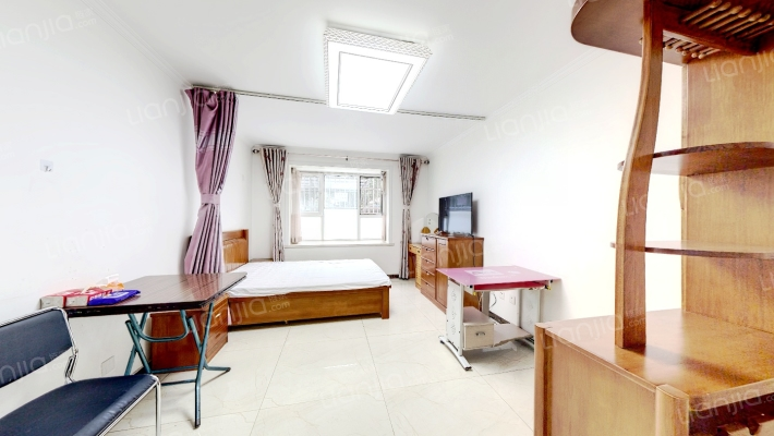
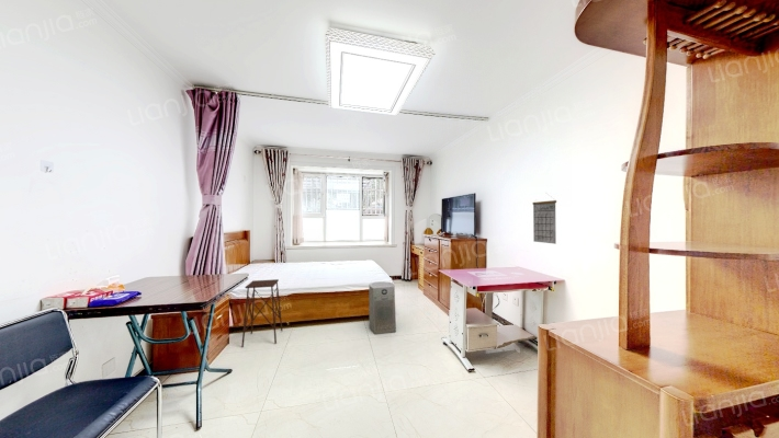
+ fan (381, 306)
+ calendar (543, 217)
+ side table (261, 309)
